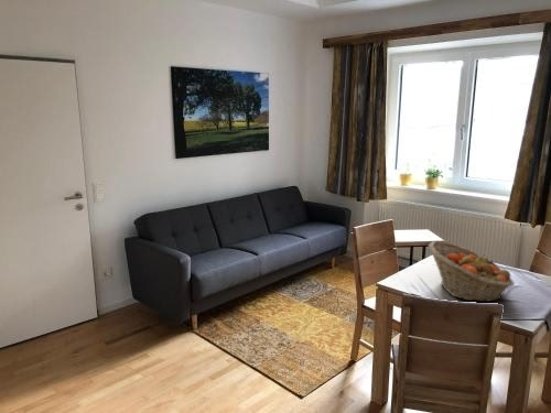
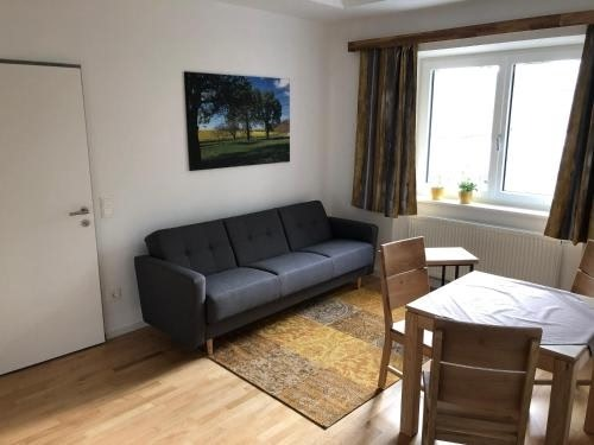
- fruit basket (468, 269)
